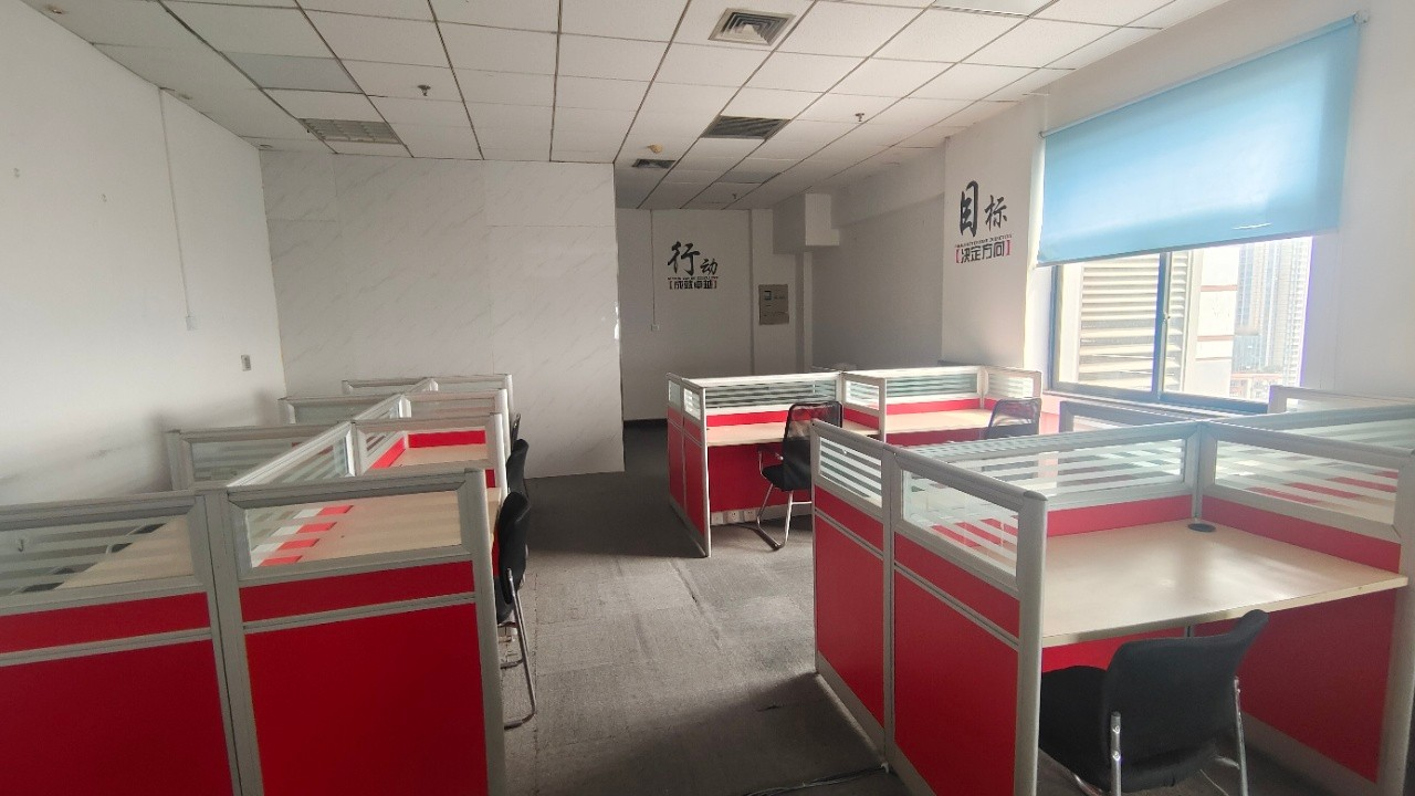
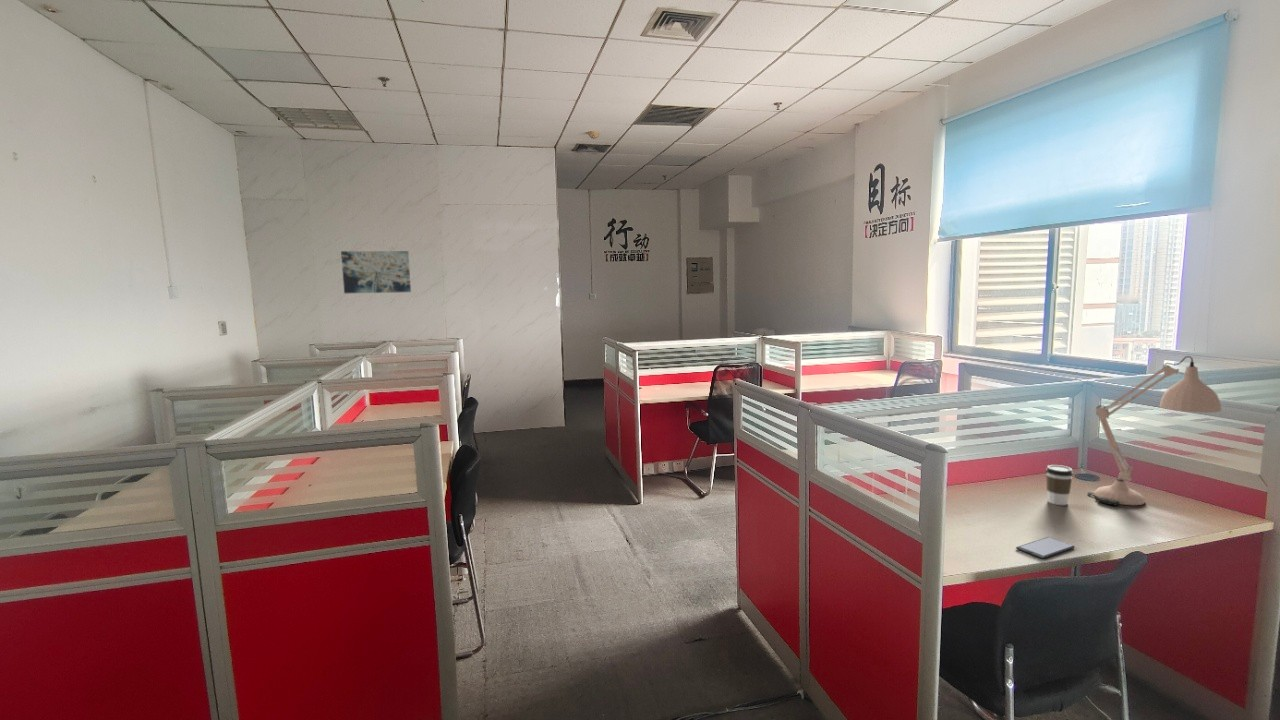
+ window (1045, 547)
+ coffee cup (1058, 485)
+ wall art (376, 272)
+ desk lamp (1161, 407)
